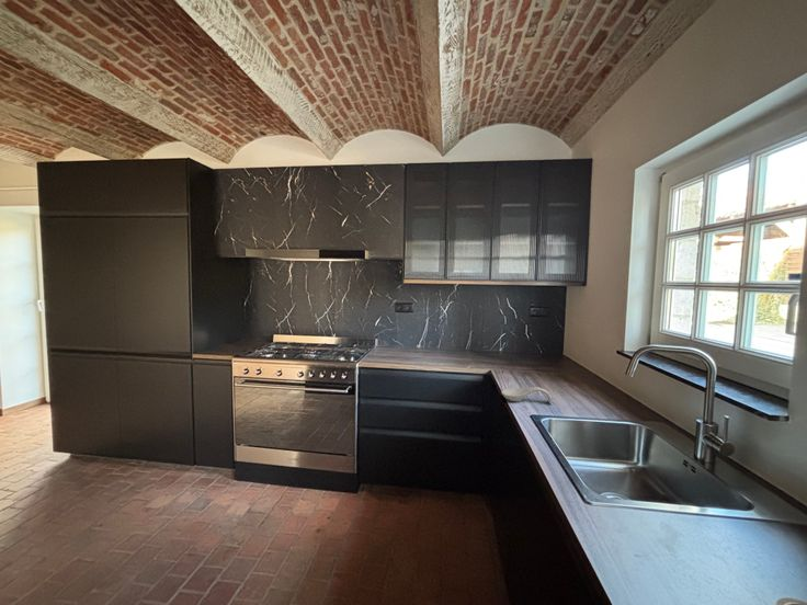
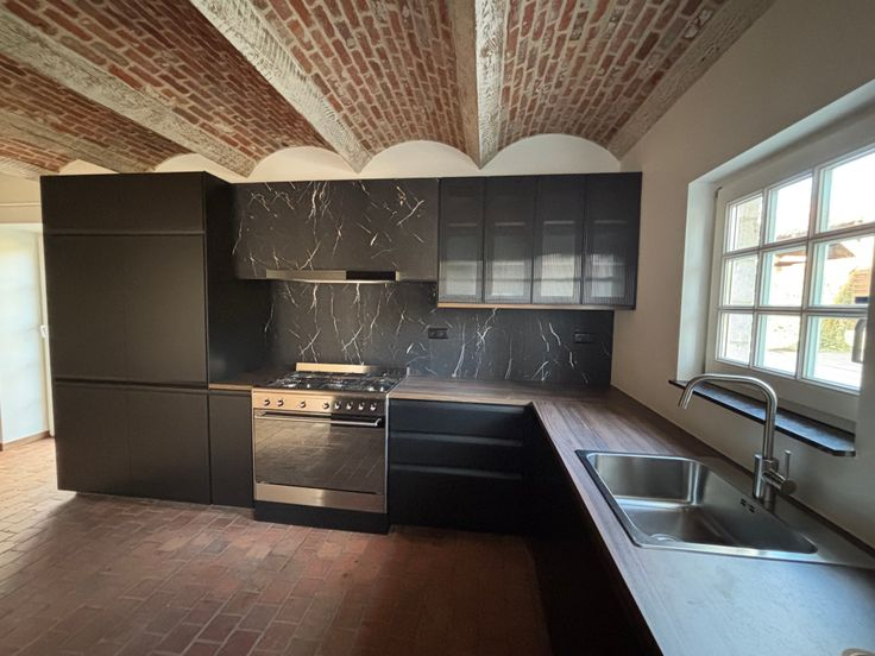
- spoon rest (525, 393)
